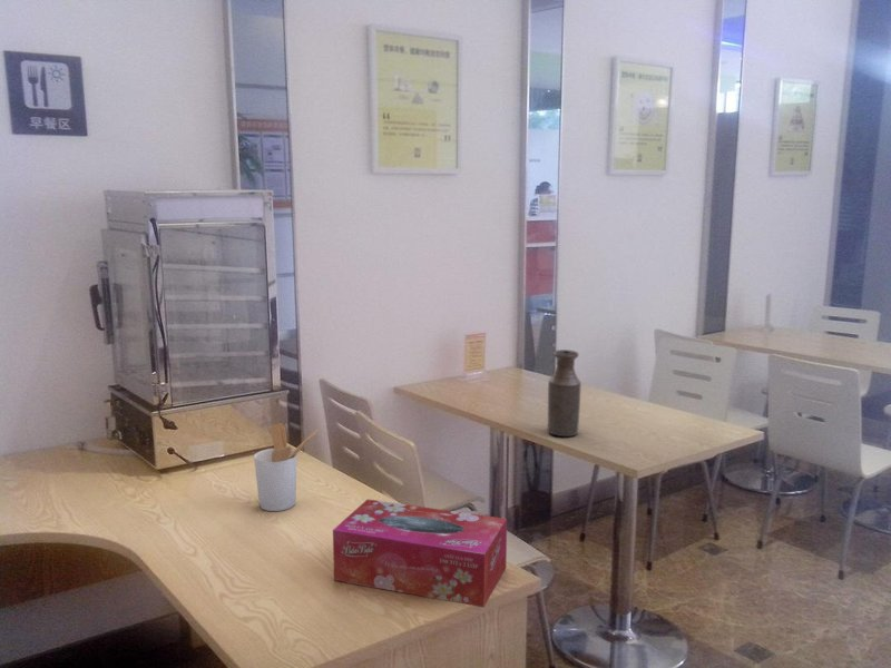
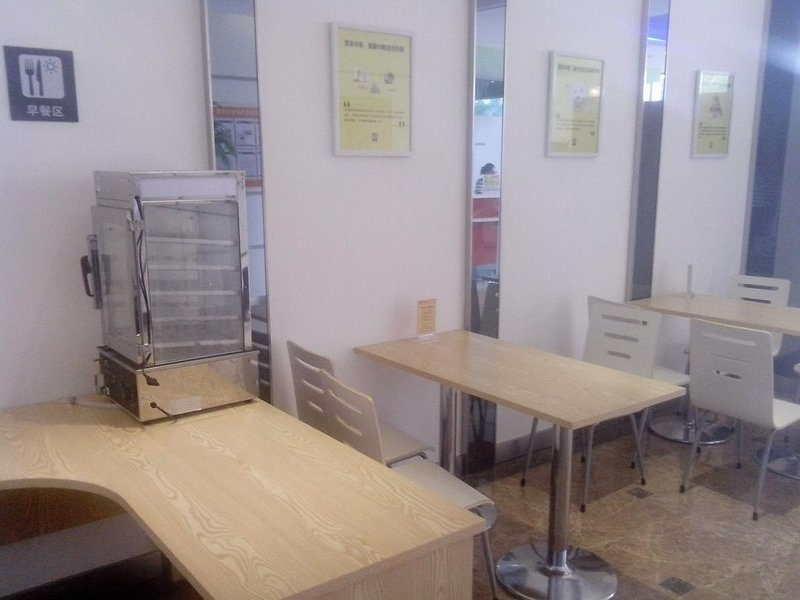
- bottle (564, 392)
- tissue box (421, 549)
- utensil holder (287, 466)
